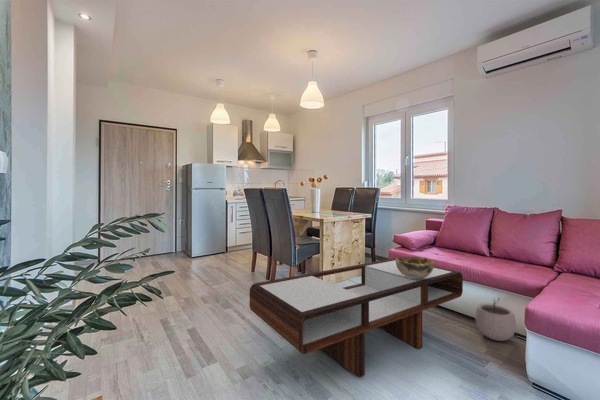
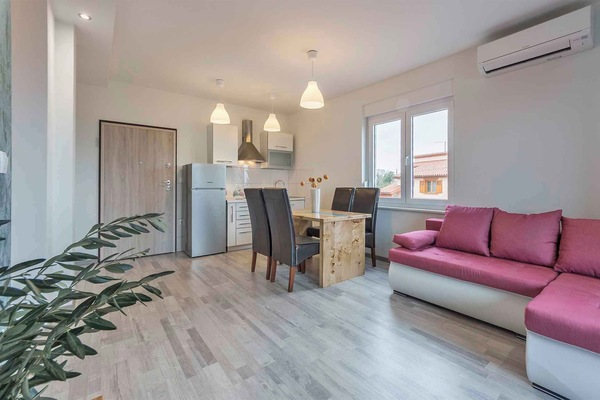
- coffee table (364, 310)
- plant pot (495, 317)
- decorative bowl (414, 267)
